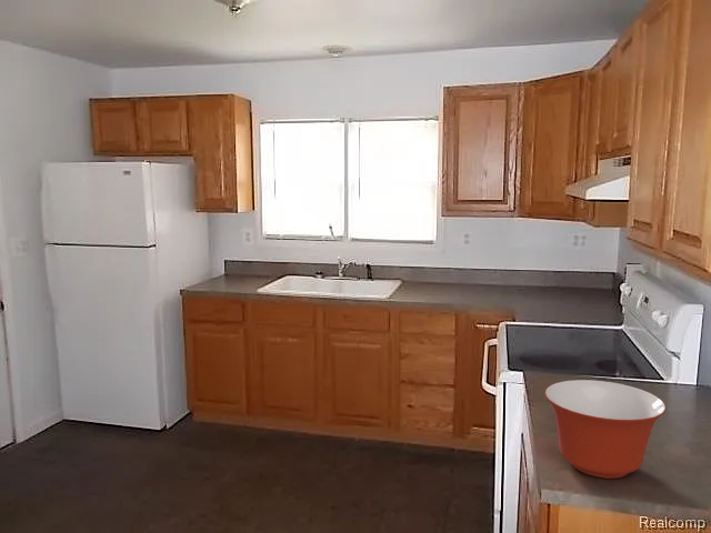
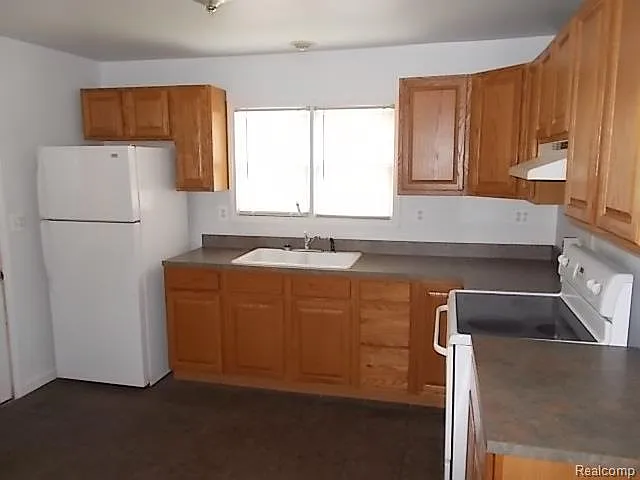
- mixing bowl (601, 431)
